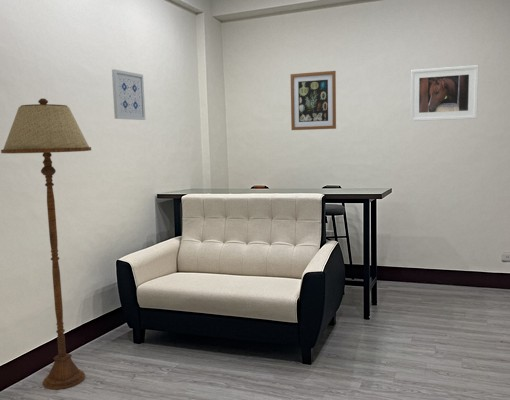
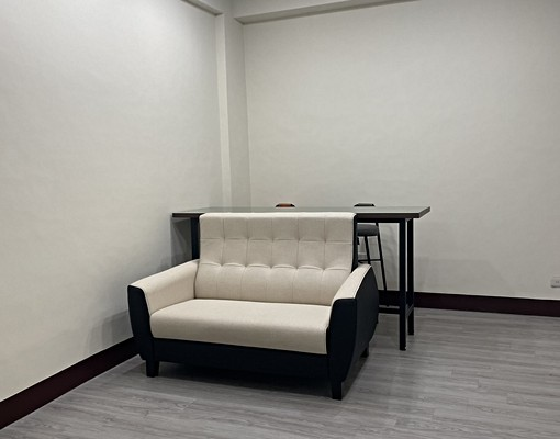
- wall art (313, 101)
- floor lamp (54, 244)
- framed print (443, 94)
- wall art (129, 95)
